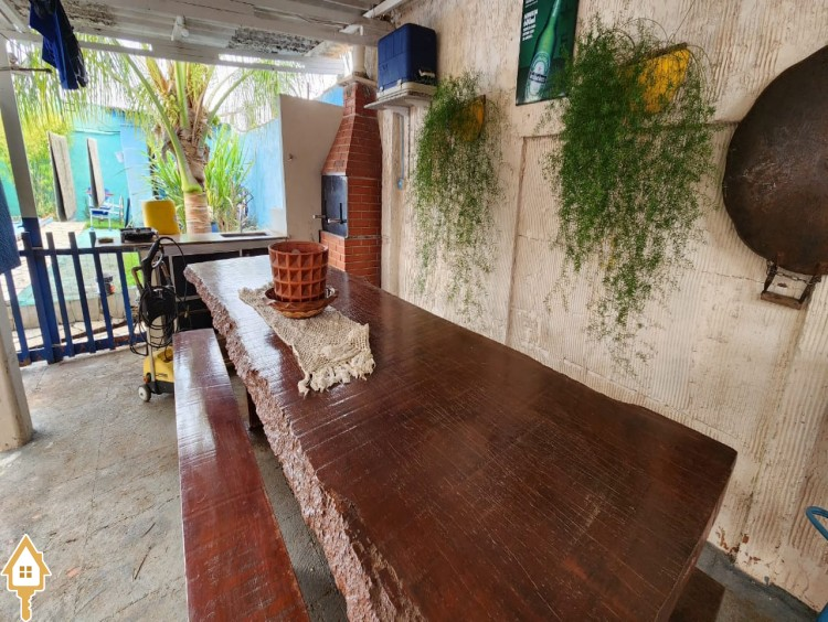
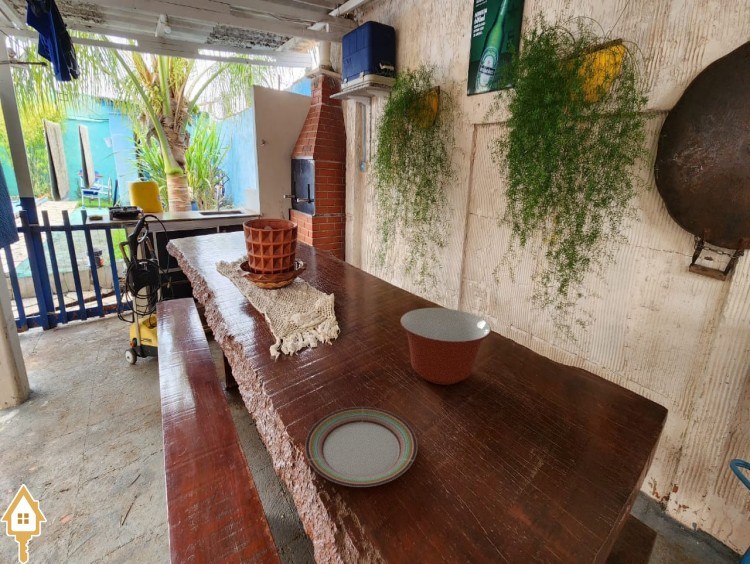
+ mixing bowl (442, 348)
+ plate (361, 444)
